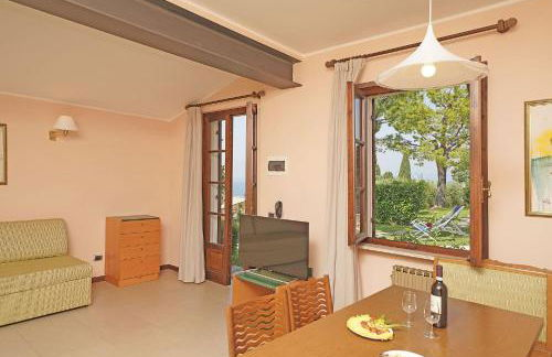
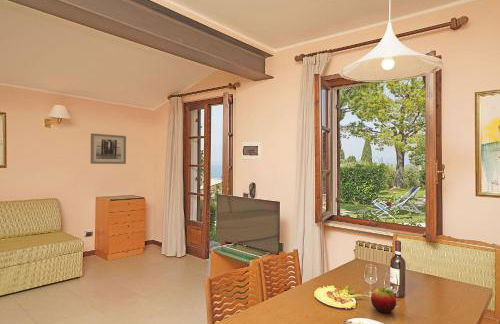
+ fruit (383, 299)
+ wall art (109, 149)
